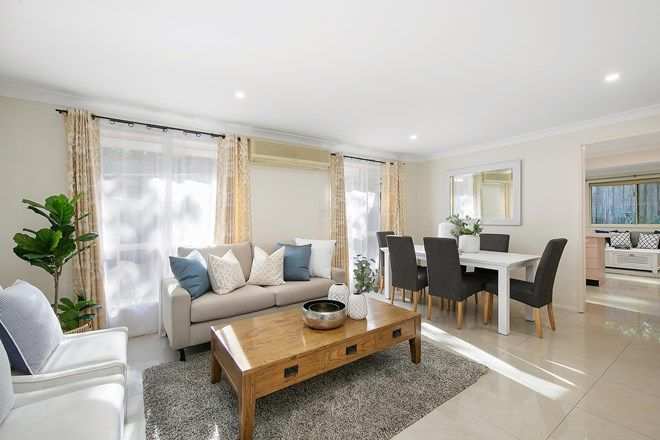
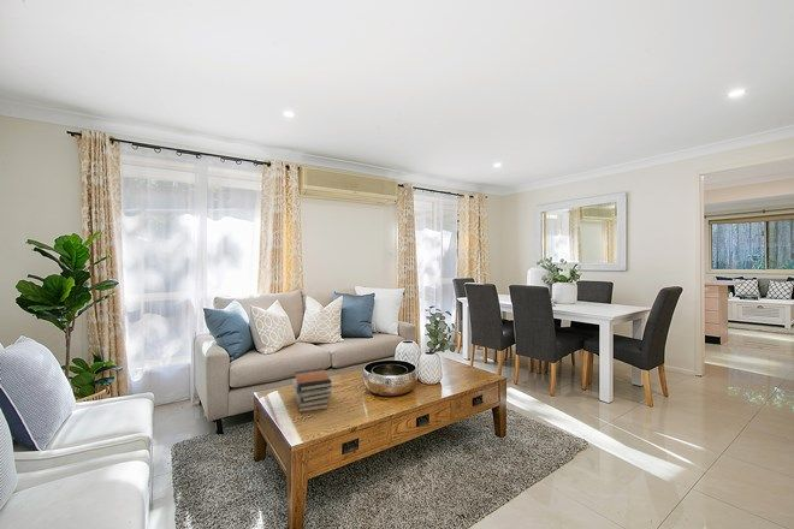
+ book stack (312, 388)
